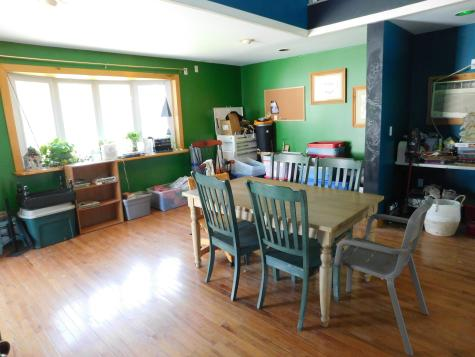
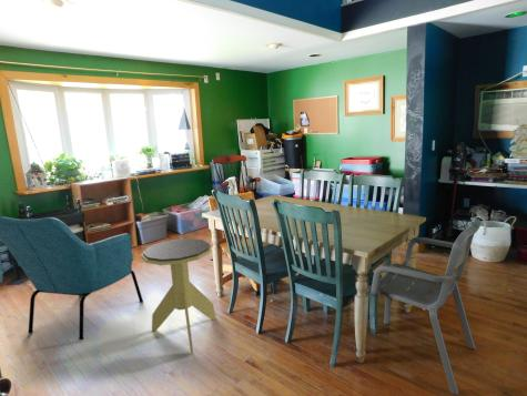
+ side table (179, 291)
+ armchair (73, 264)
